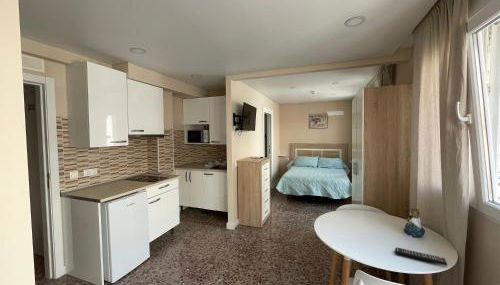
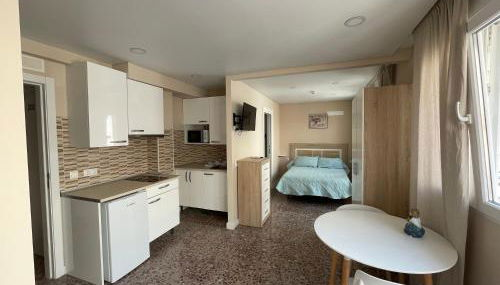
- remote control (419, 256)
